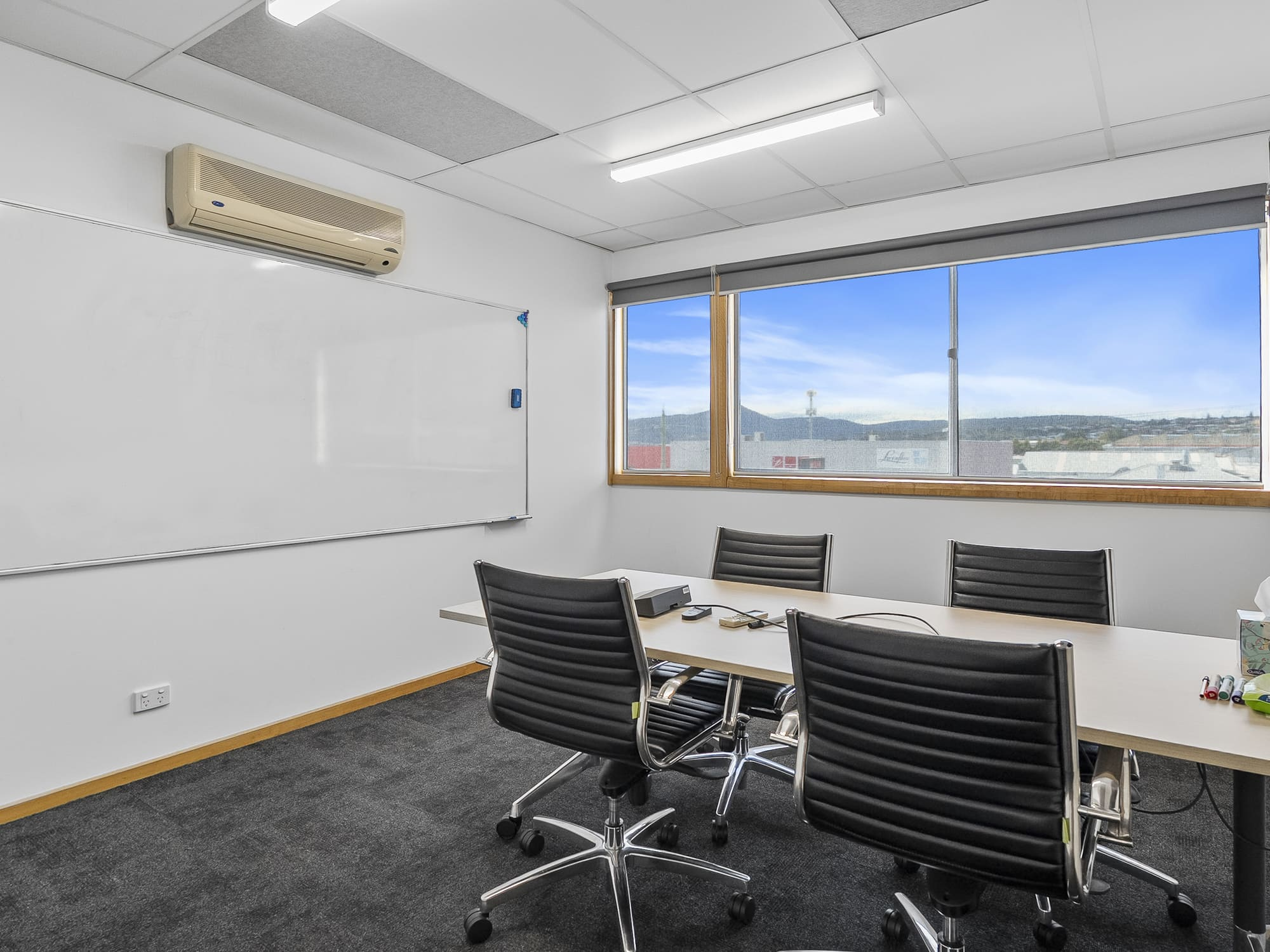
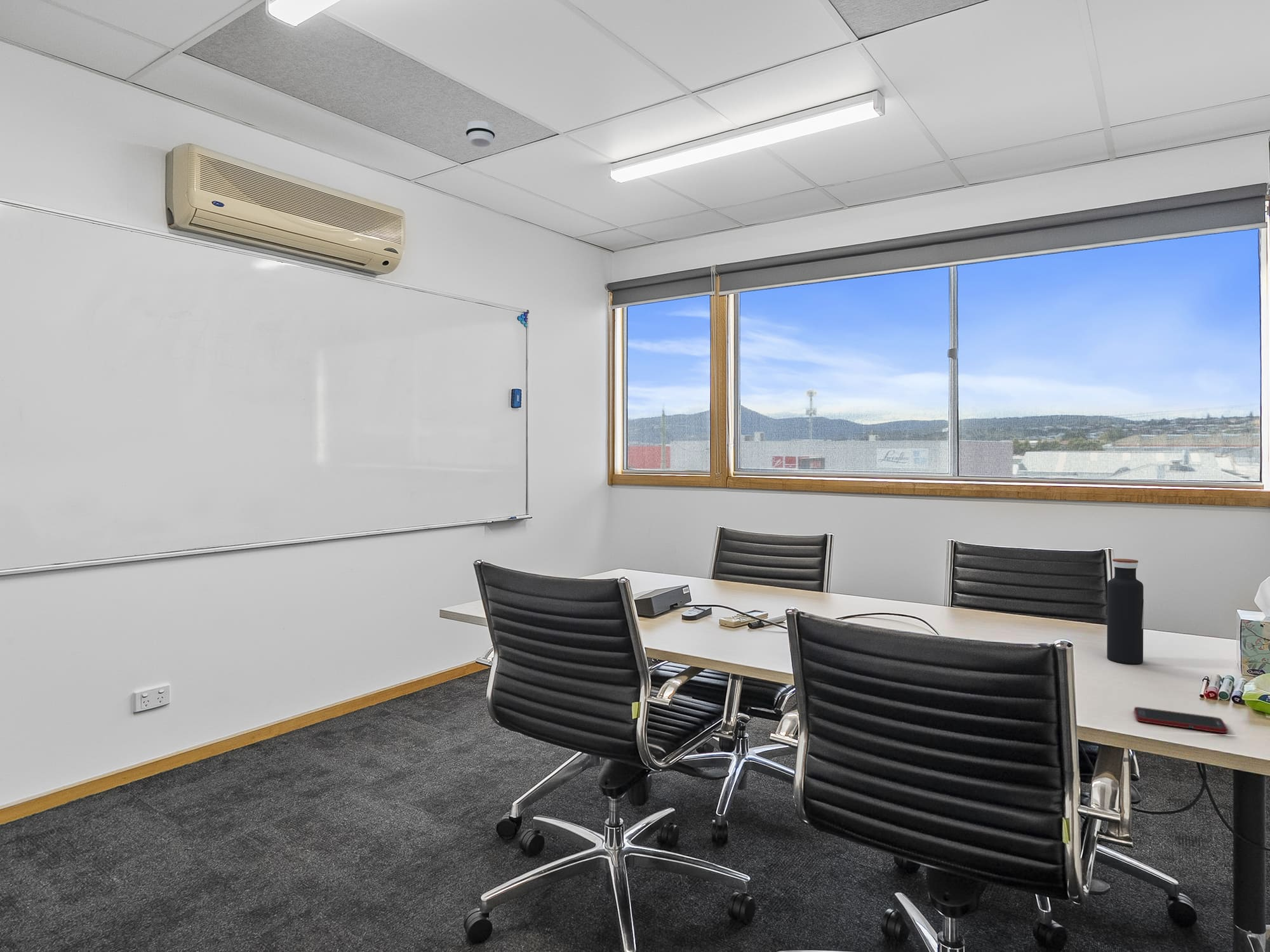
+ smoke detector (480, 134)
+ water bottle (1125, 610)
+ cell phone (1179, 720)
